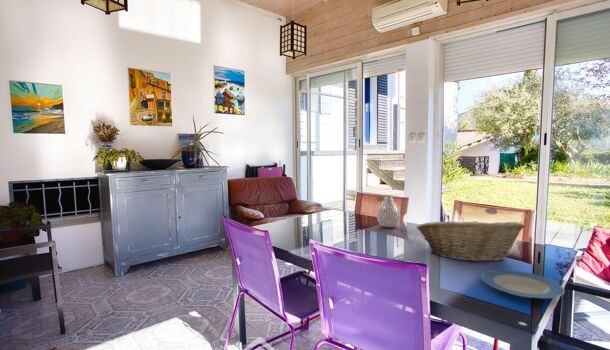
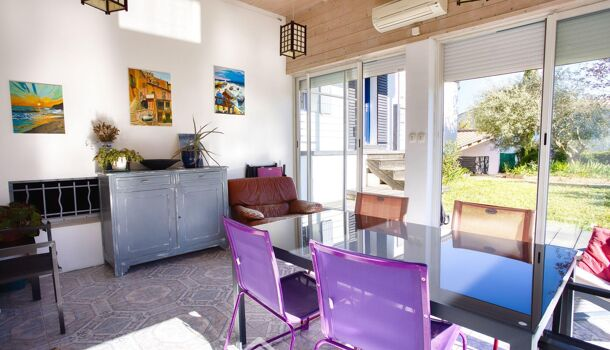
- vase (388, 211)
- plate (520, 286)
- fruit basket (468, 234)
